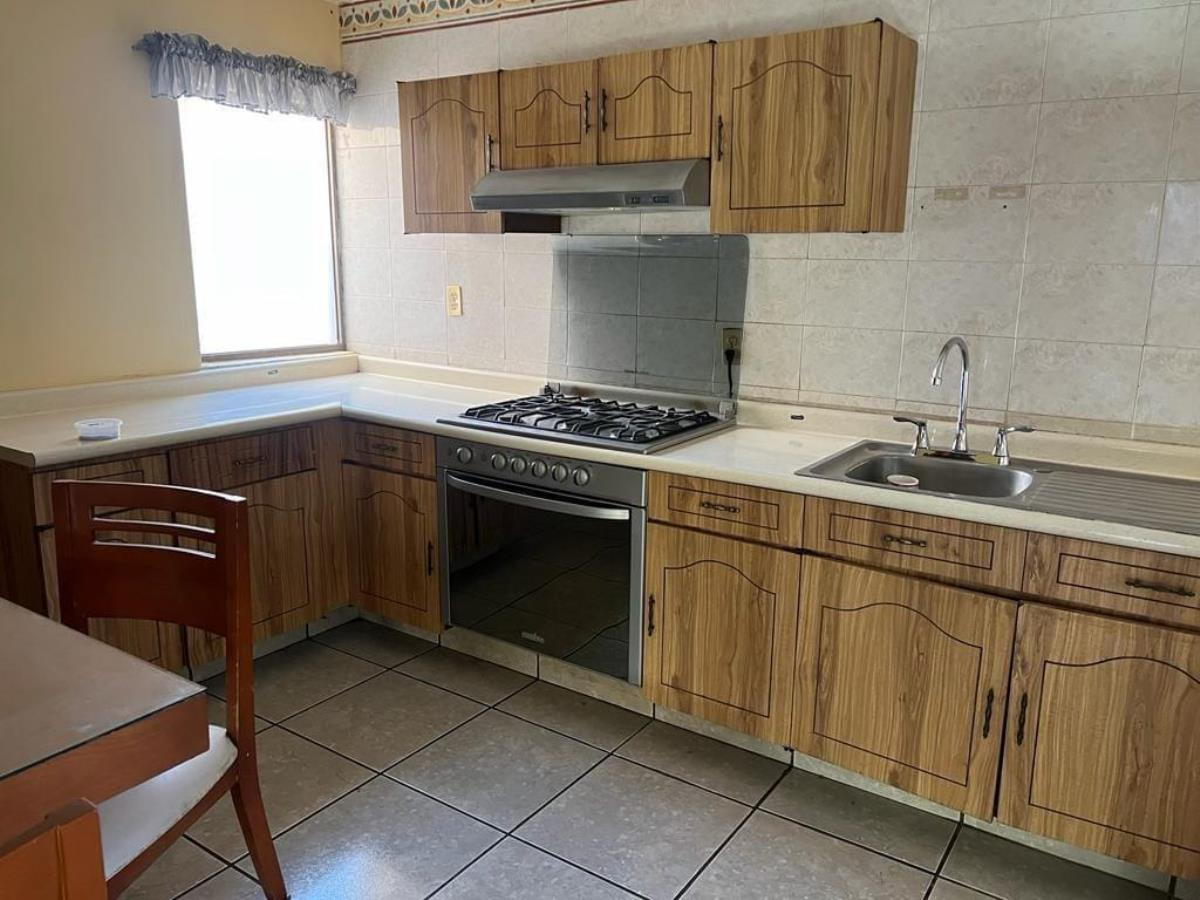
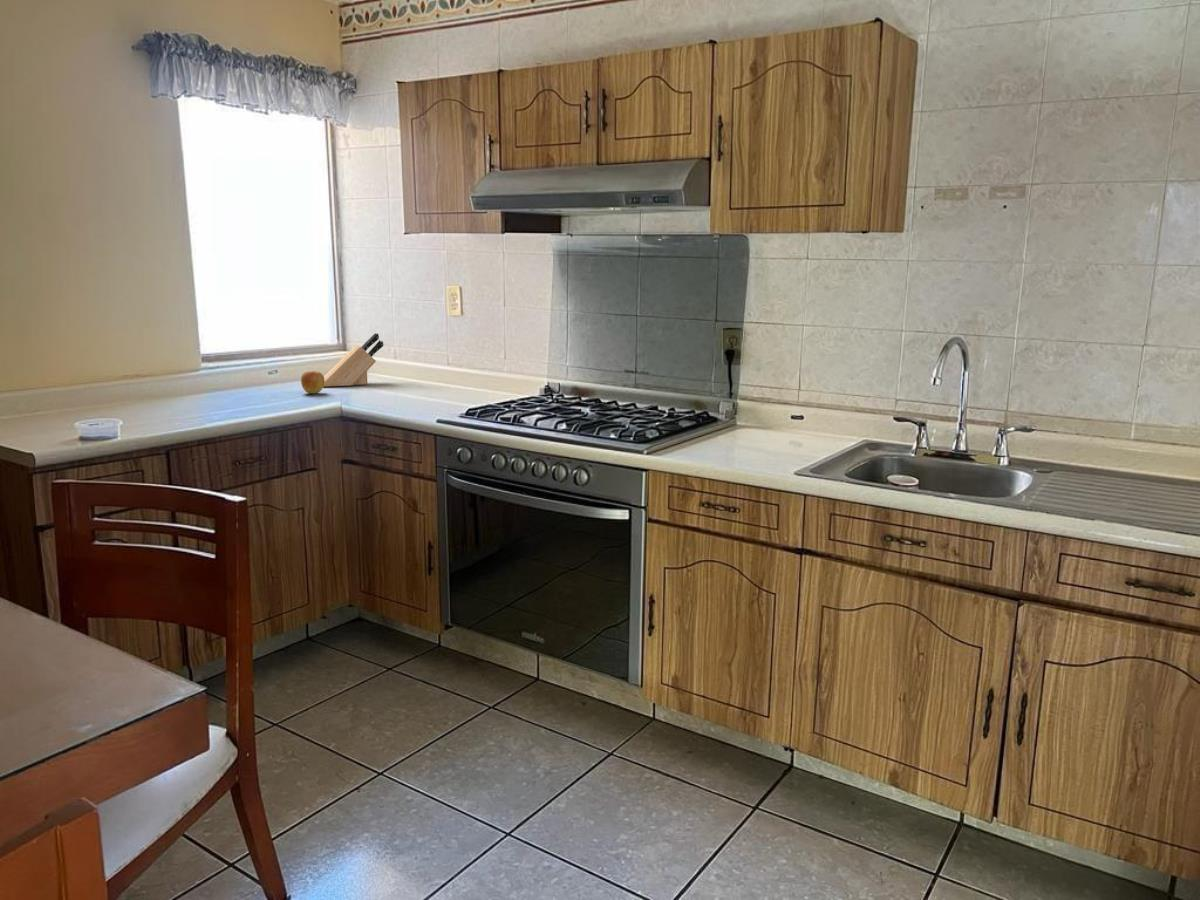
+ apple (312, 382)
+ knife block (351, 358)
